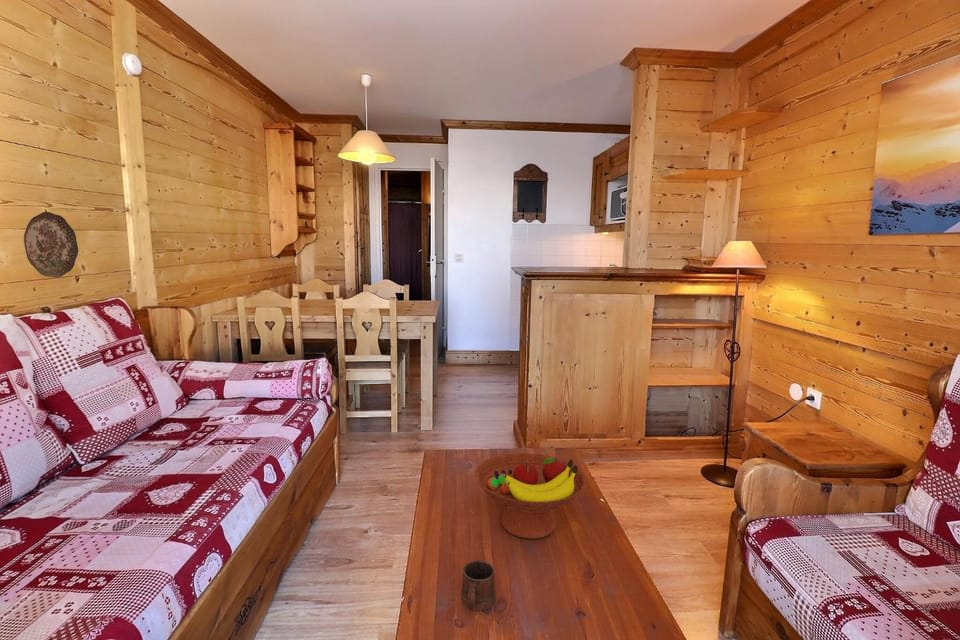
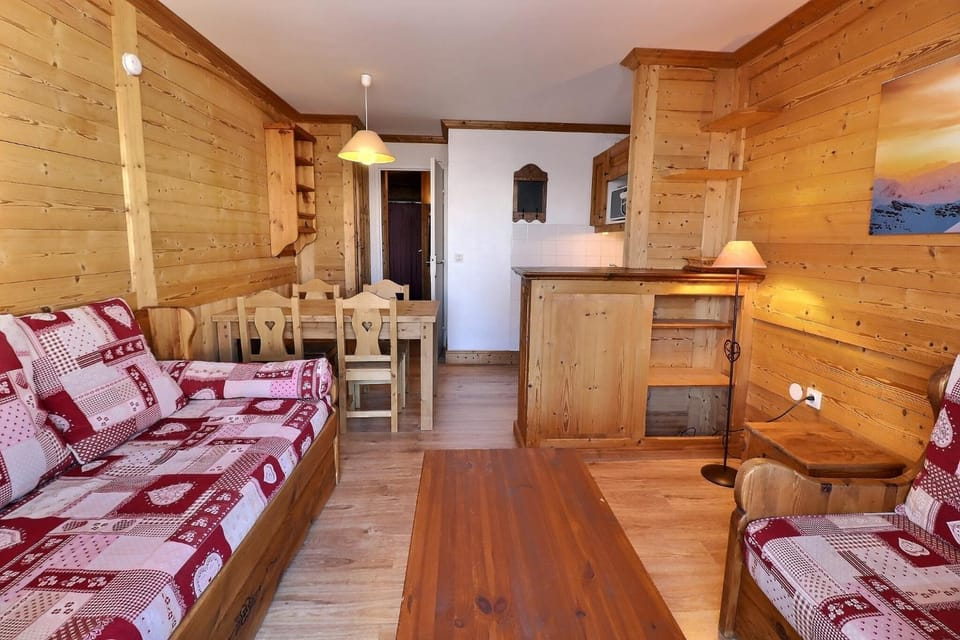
- fruit bowl (529, 490)
- mug (476, 586)
- decorative plate (49, 245)
